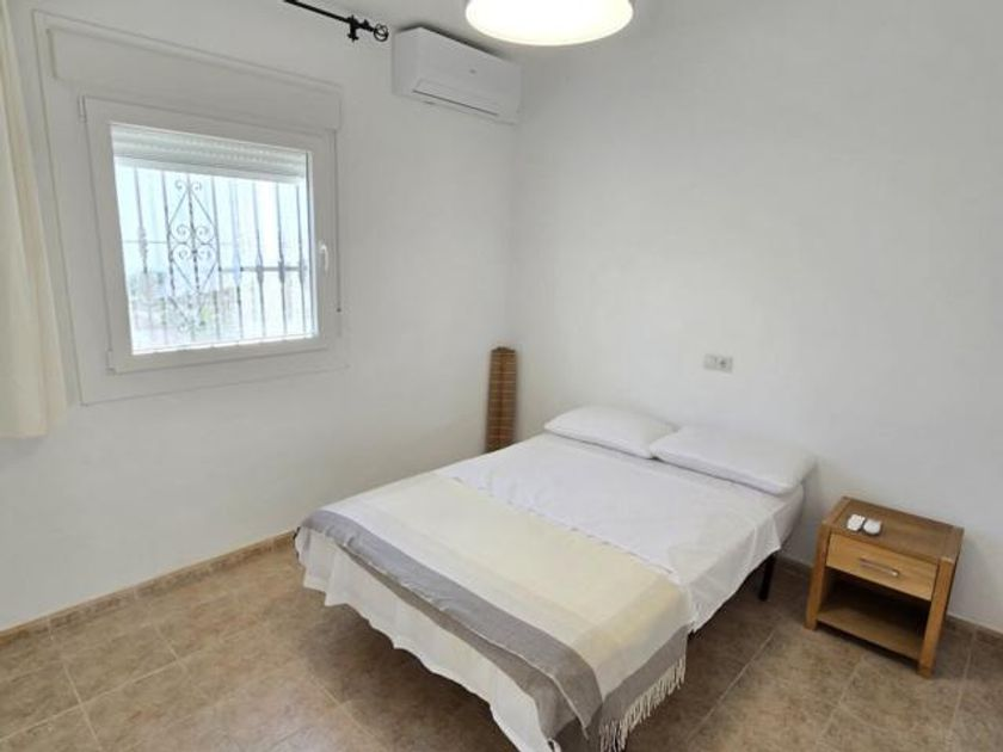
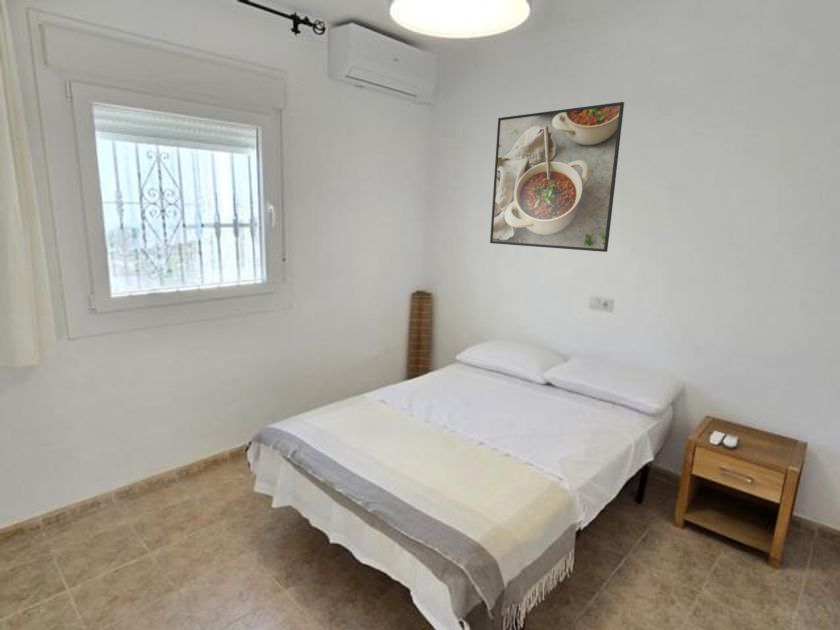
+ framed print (549, 180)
